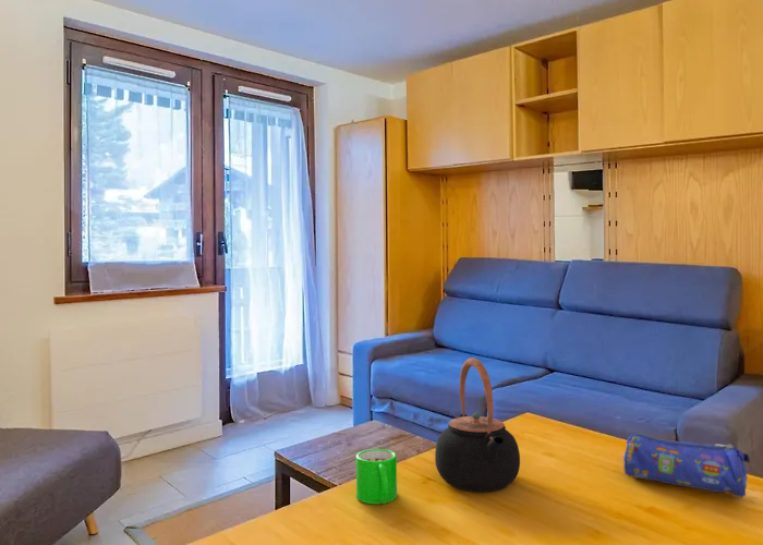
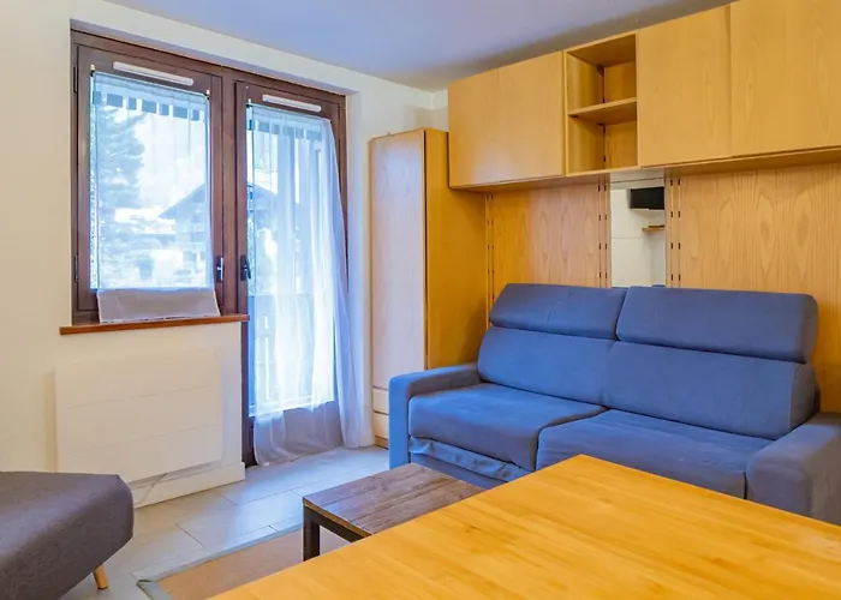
- pencil case (683, 461)
- teapot (479, 421)
- mug (379, 479)
